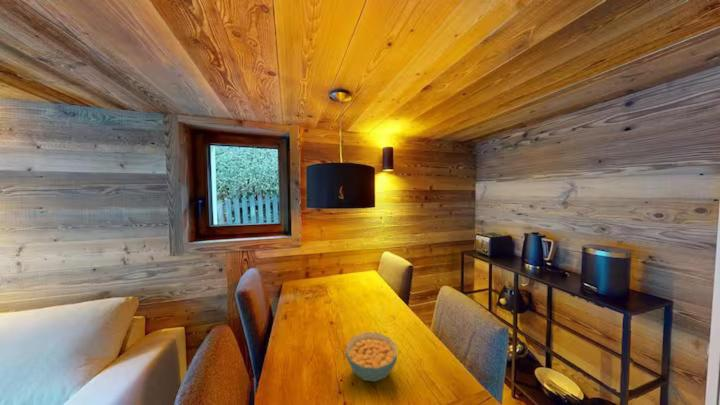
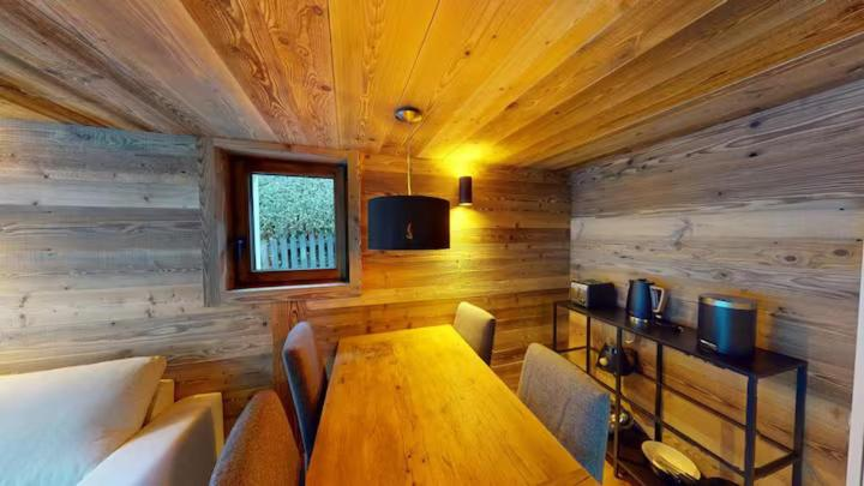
- cereal bowl (371, 360)
